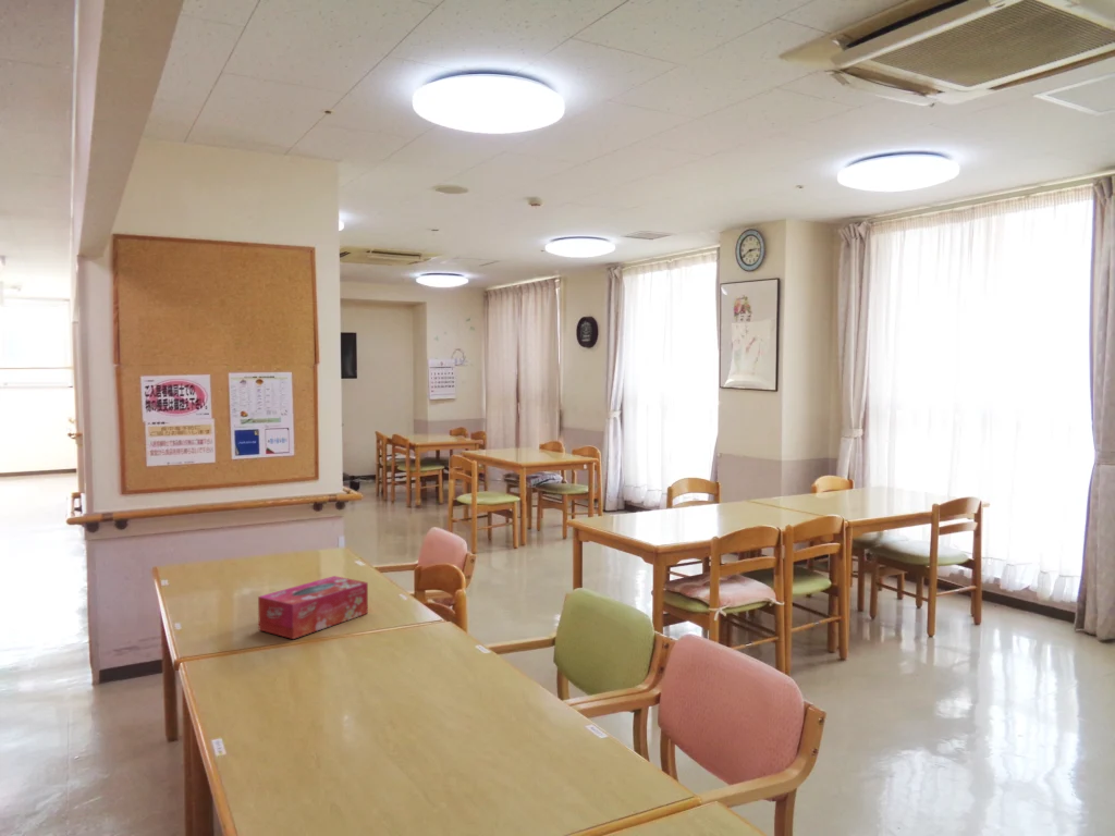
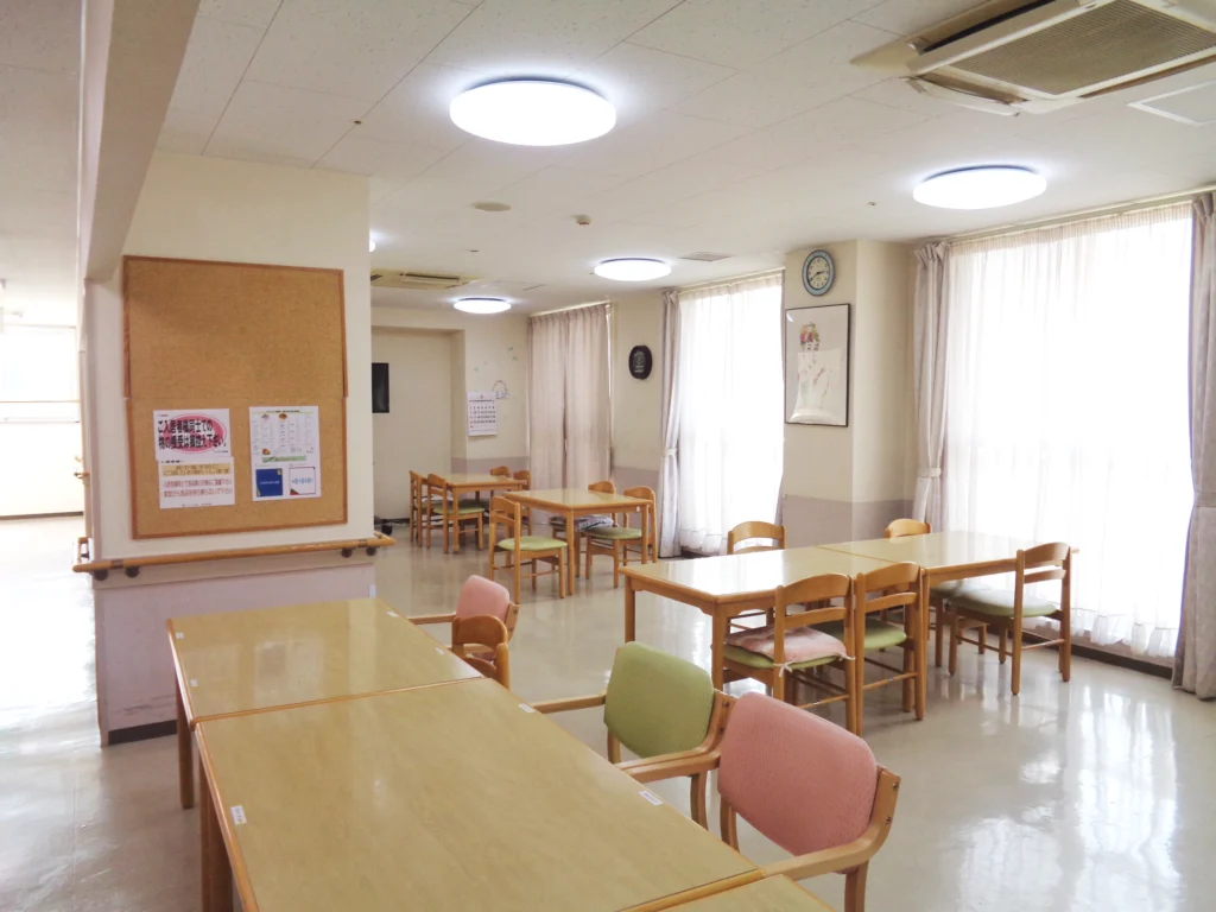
- tissue box (315, 605)
